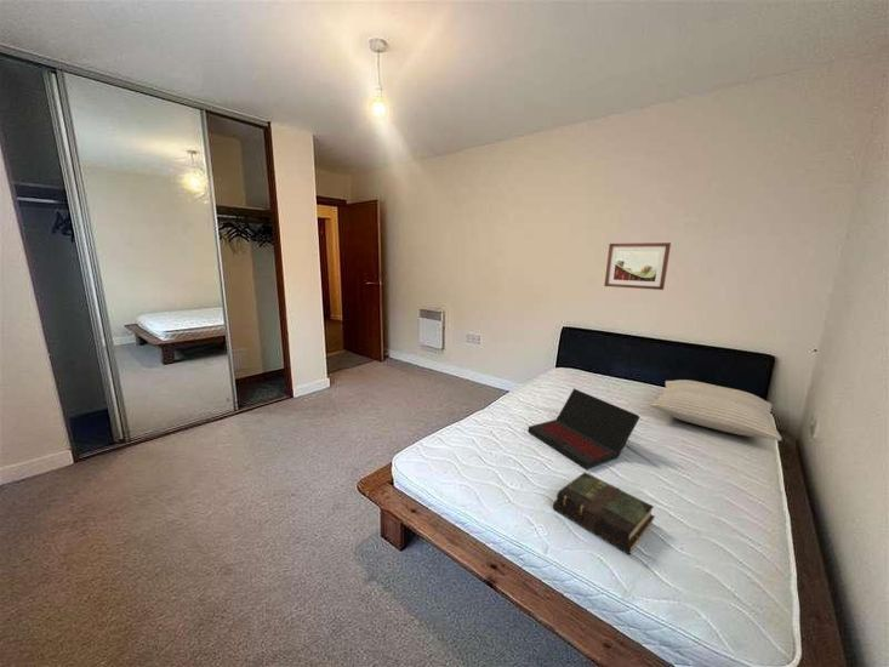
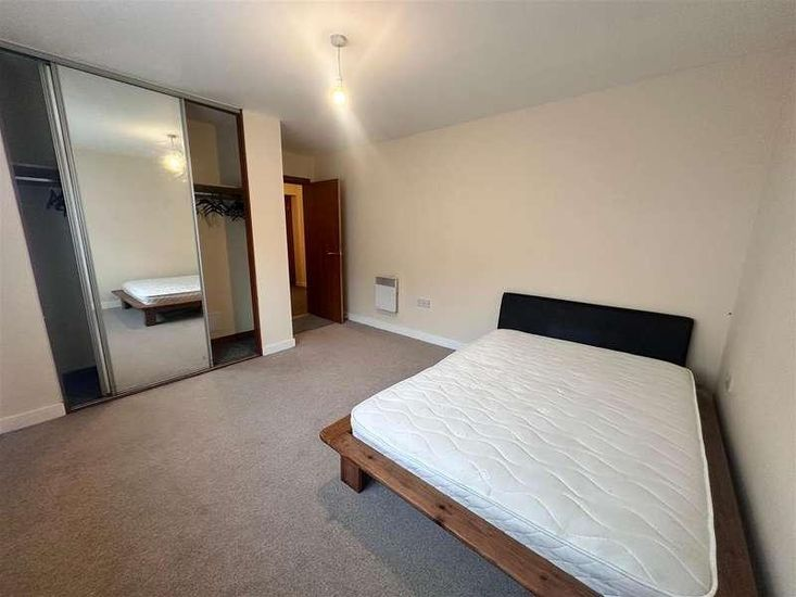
- wall art (636, 266)
- book (603, 507)
- laptop (581, 423)
- pillow (712, 405)
